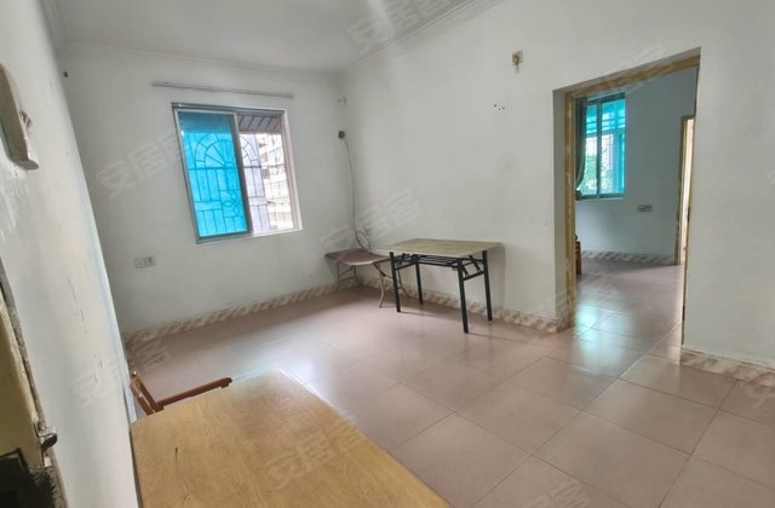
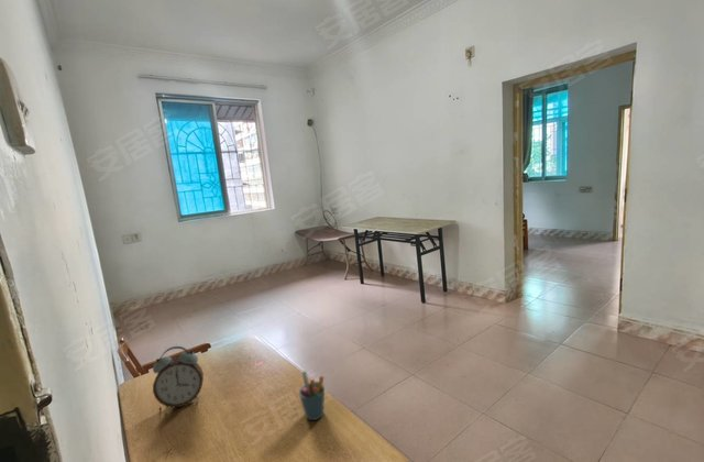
+ alarm clock (177, 375)
+ pen holder (312, 395)
